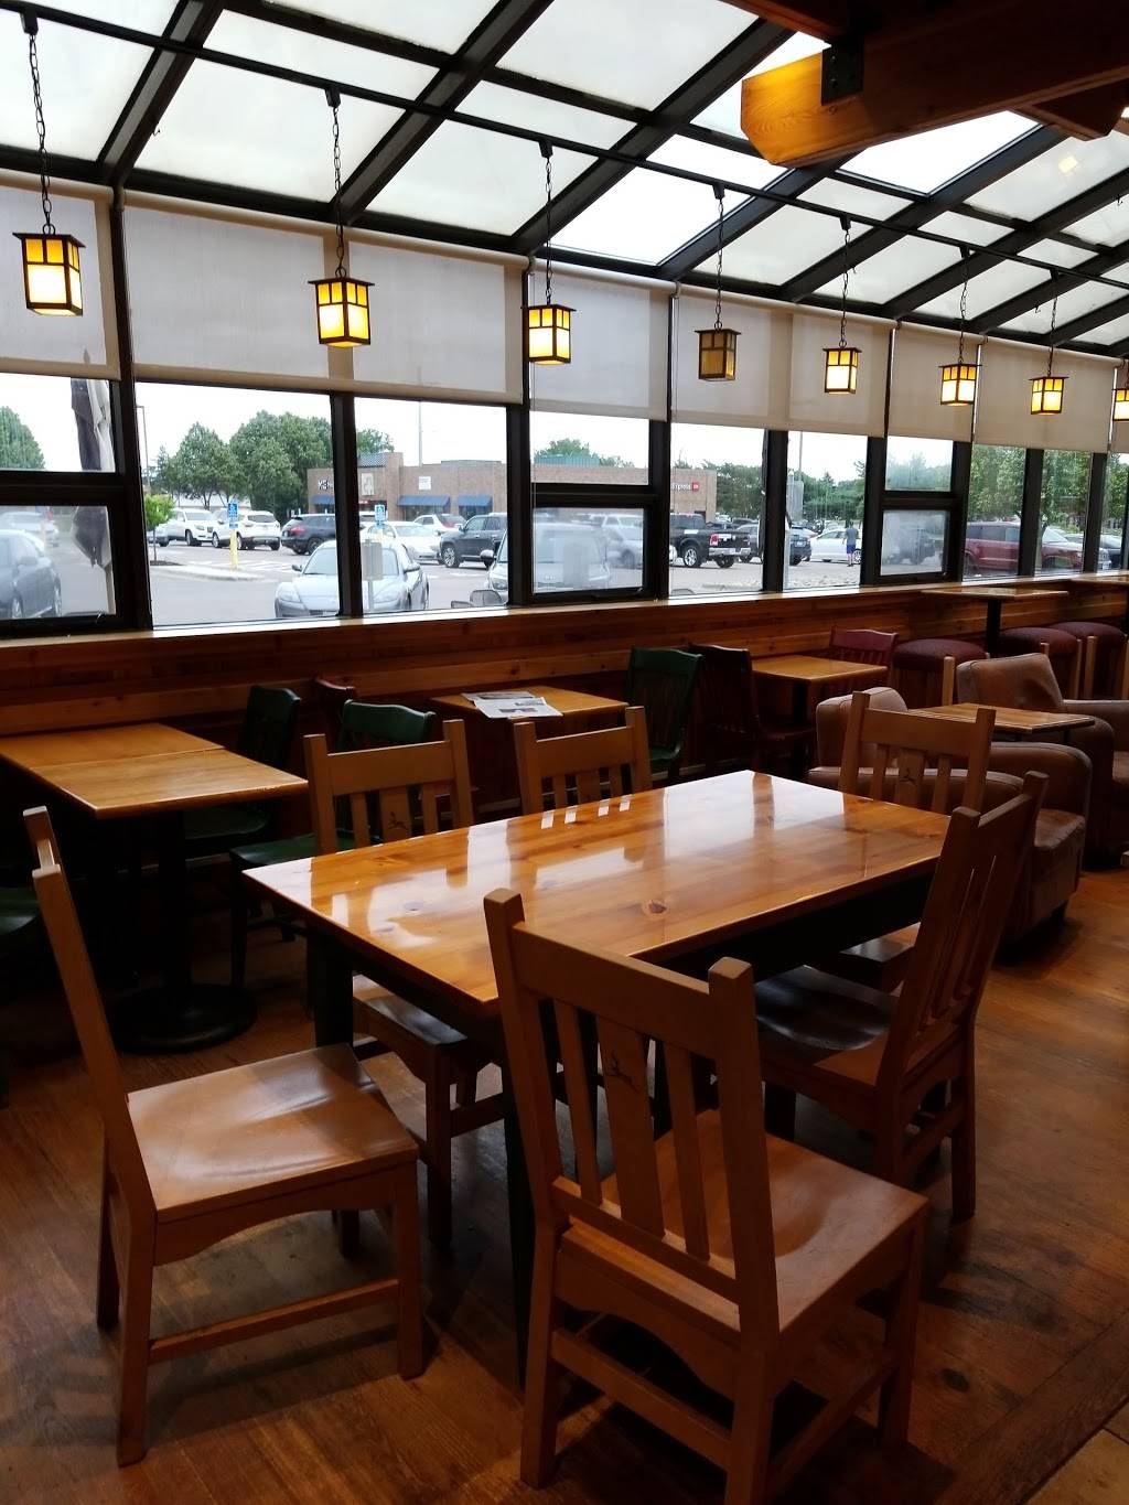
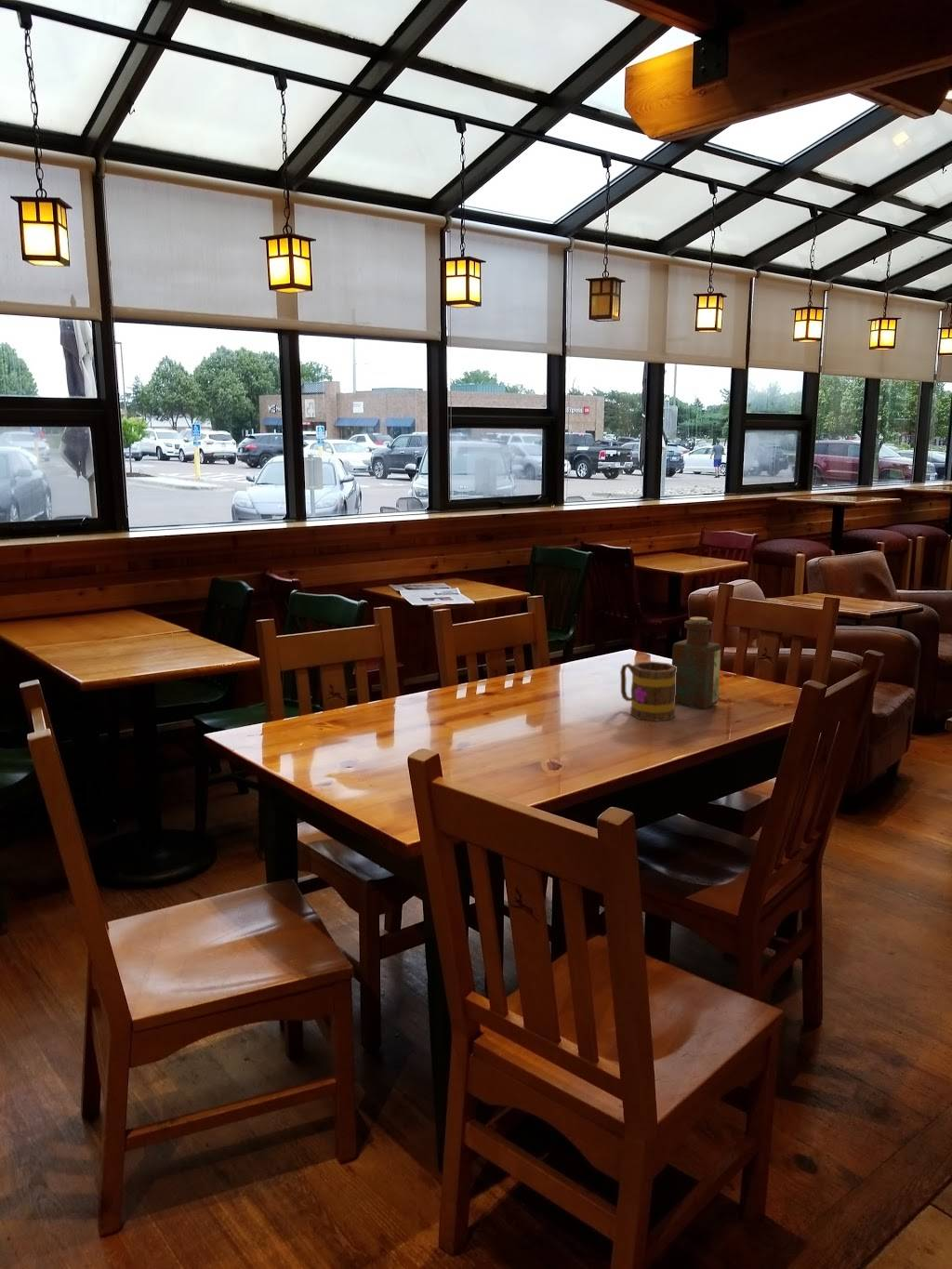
+ mug (645, 688)
+ bottle (695, 661)
